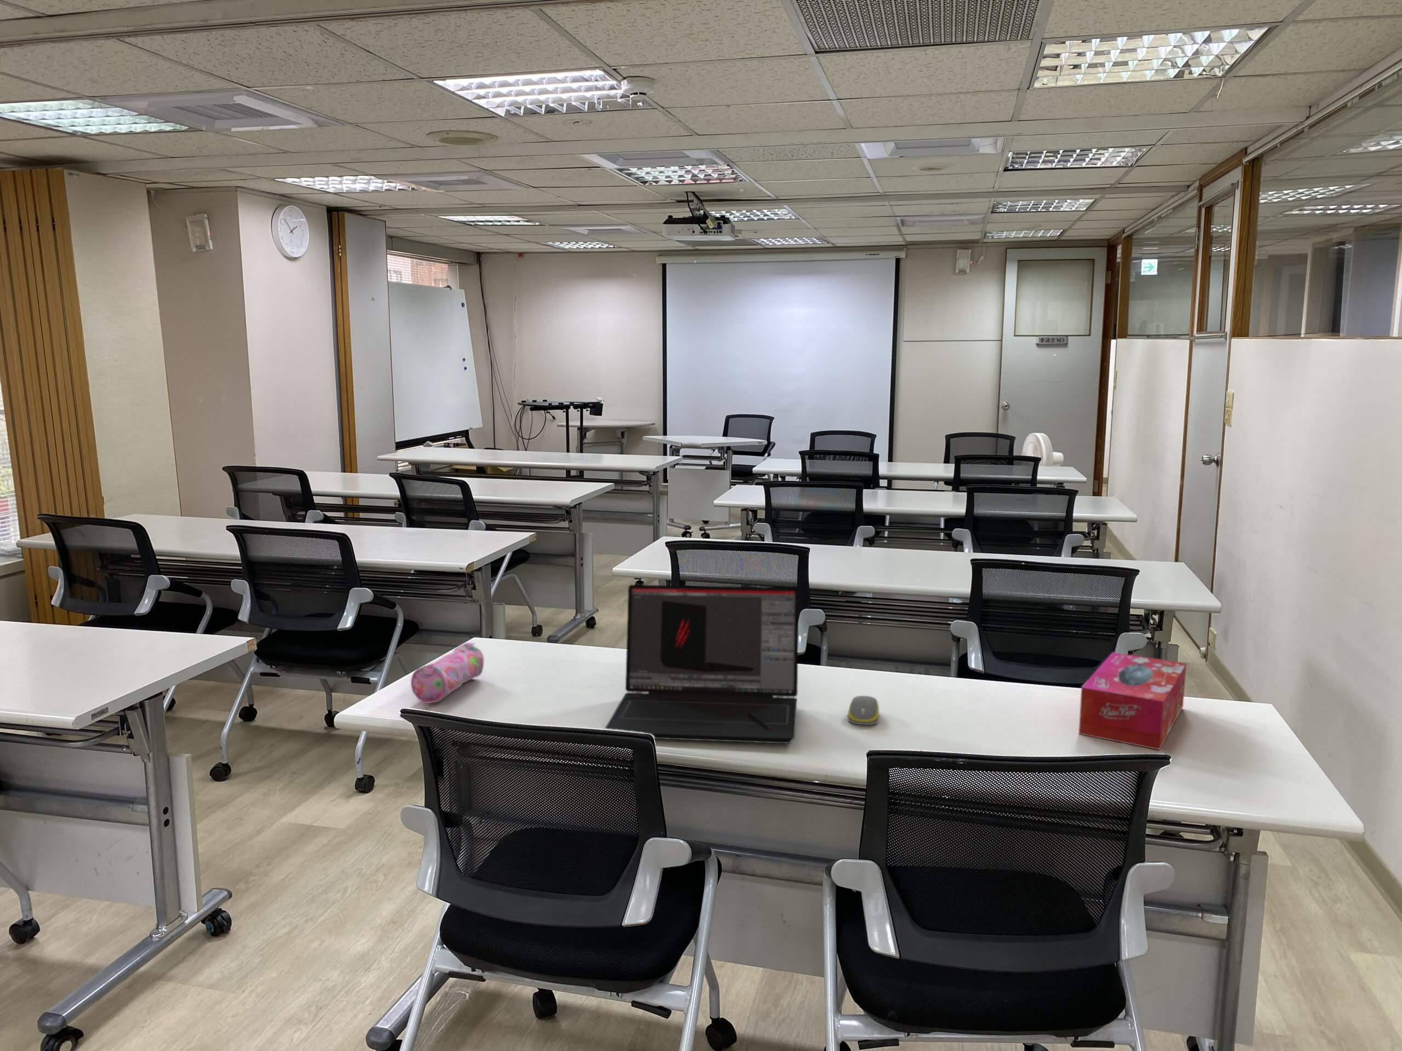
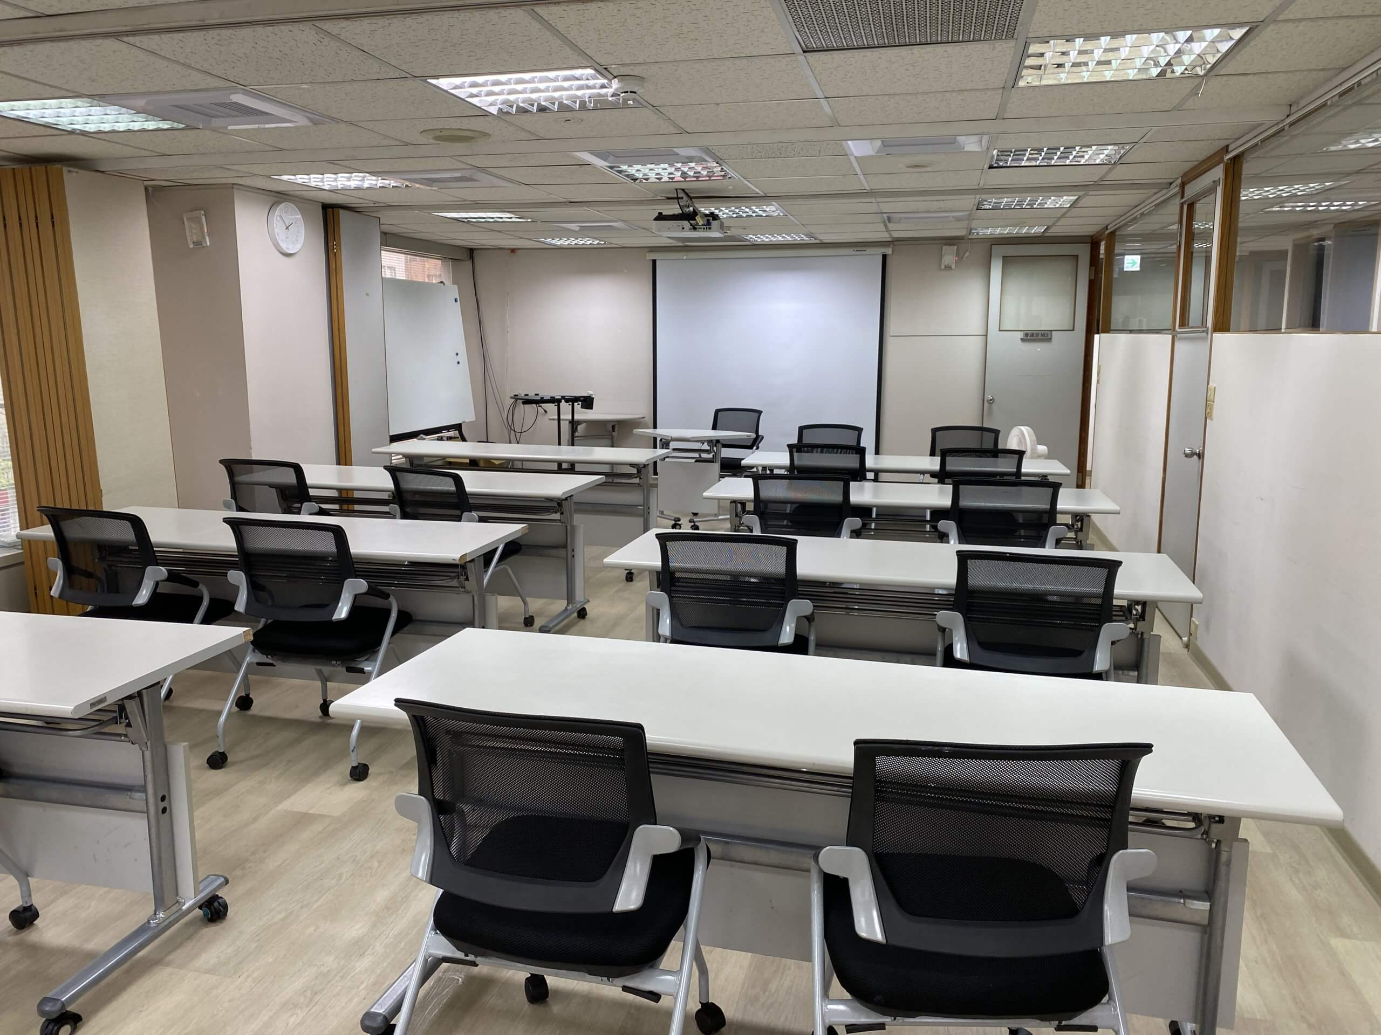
- pencil case (449, 671)
- laptop (705, 659)
- computer mouse (863, 708)
- tissue box (1134, 698)
